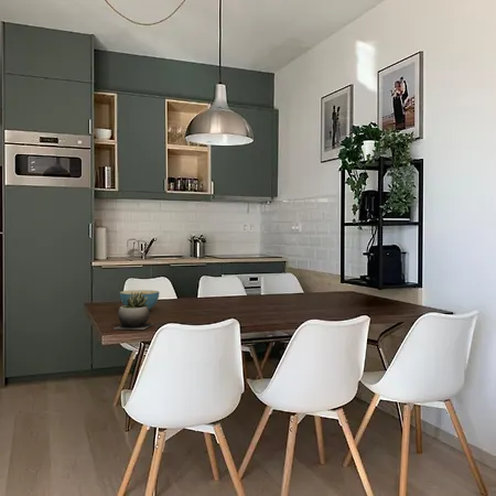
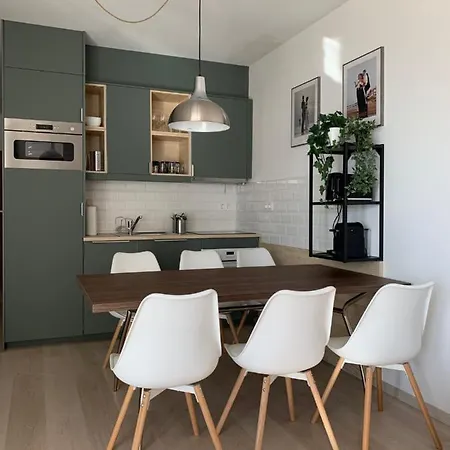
- cereal bowl (144, 304)
- succulent plant (133, 309)
